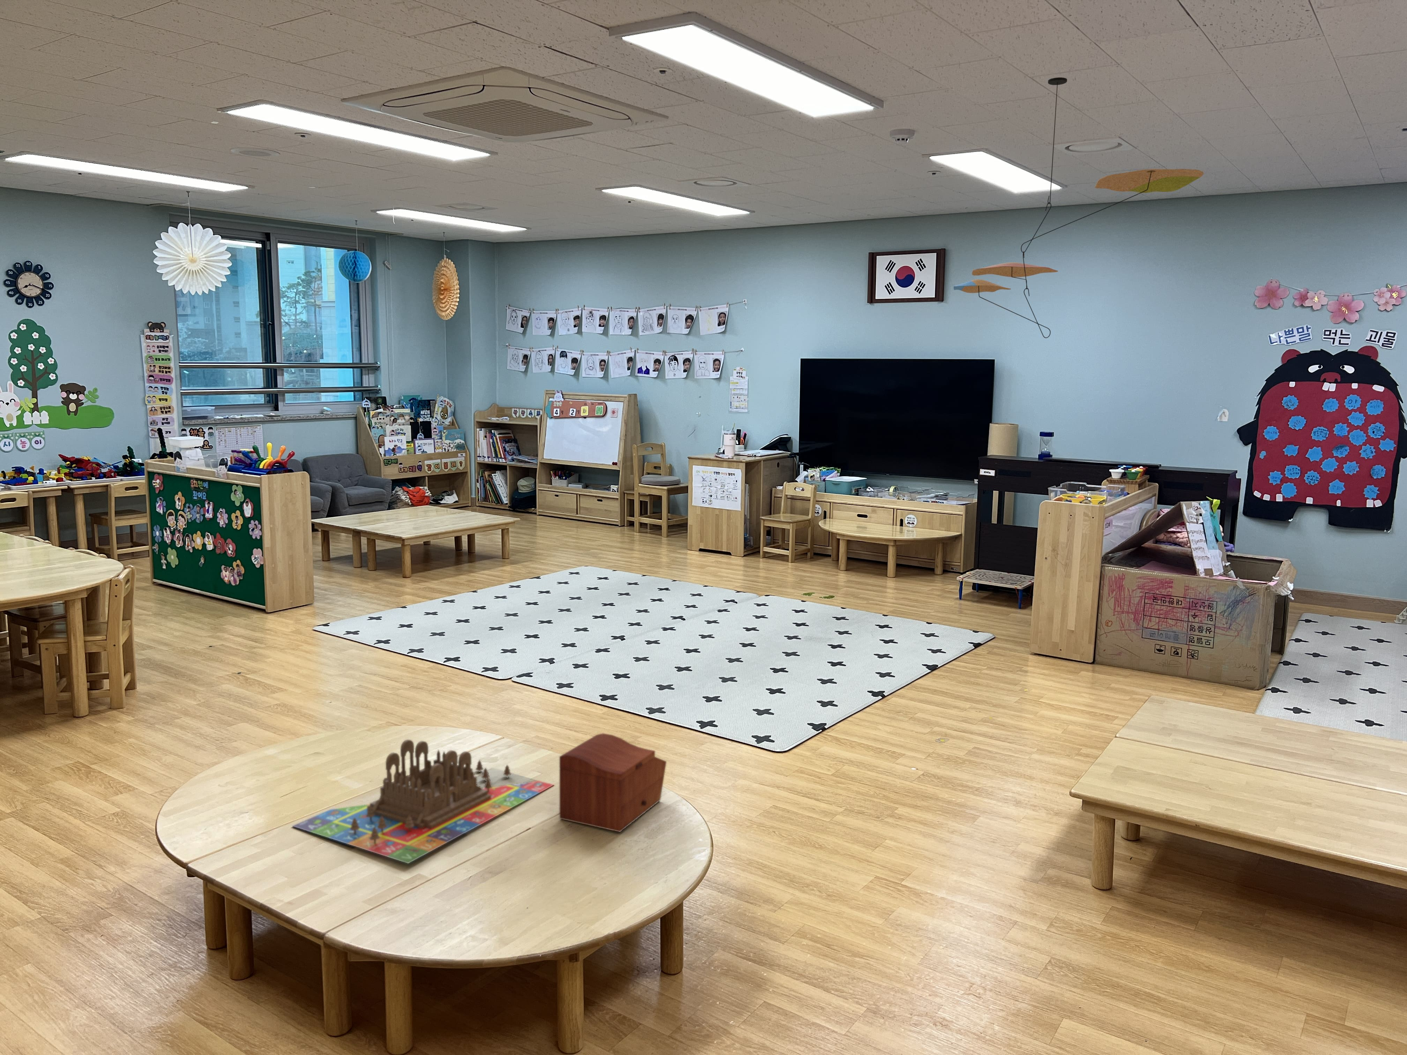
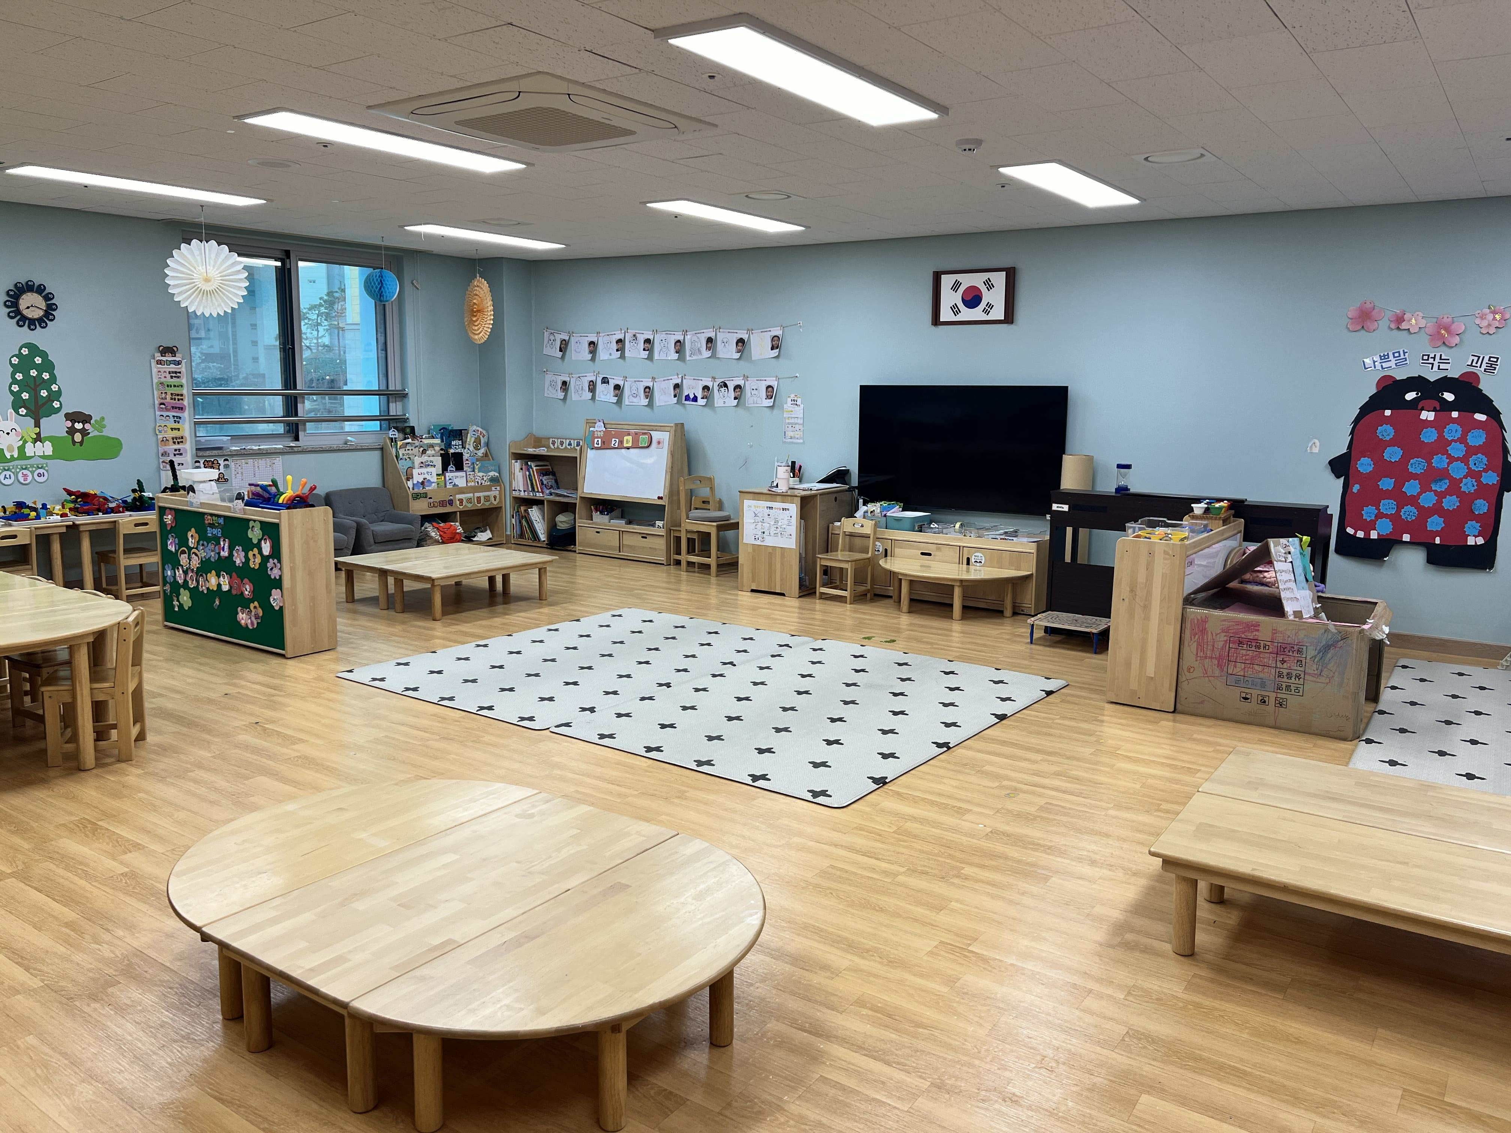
- sewing box (616, 776)
- board game (430, 775)
- ceiling mobile (1075, 221)
